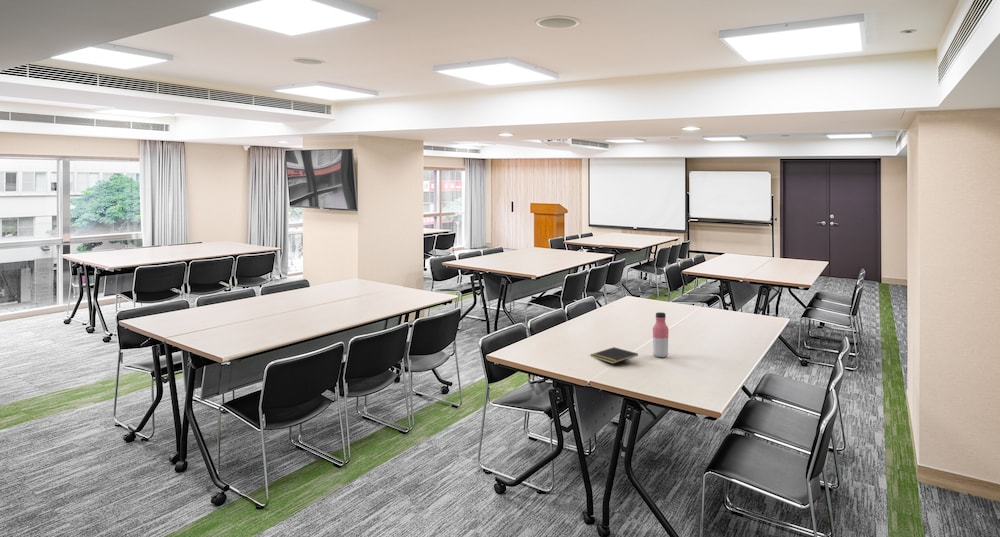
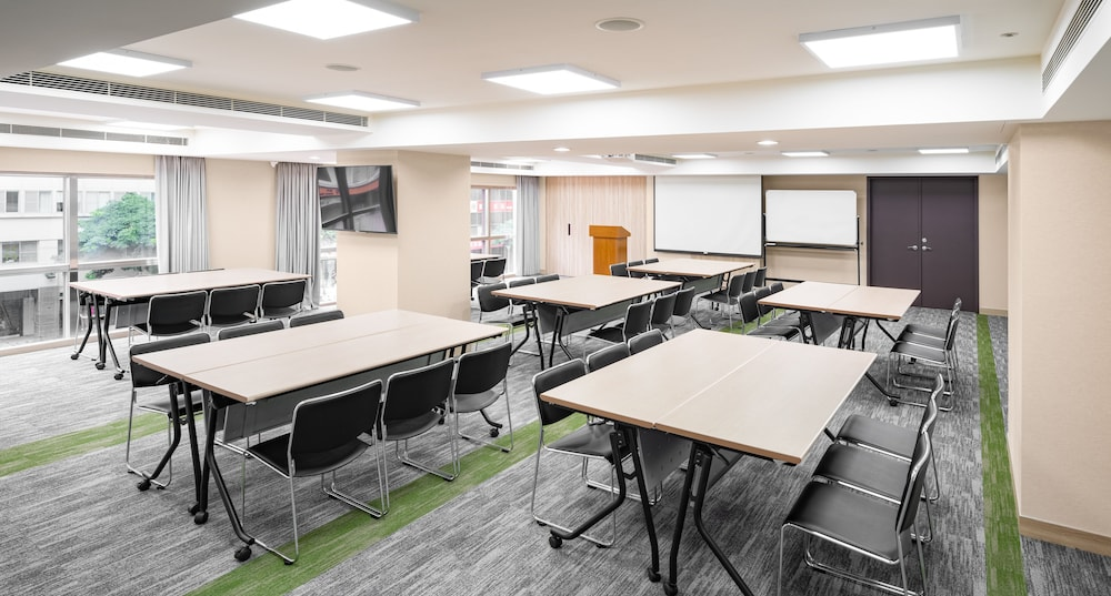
- water bottle (660, 334)
- notepad (613, 355)
